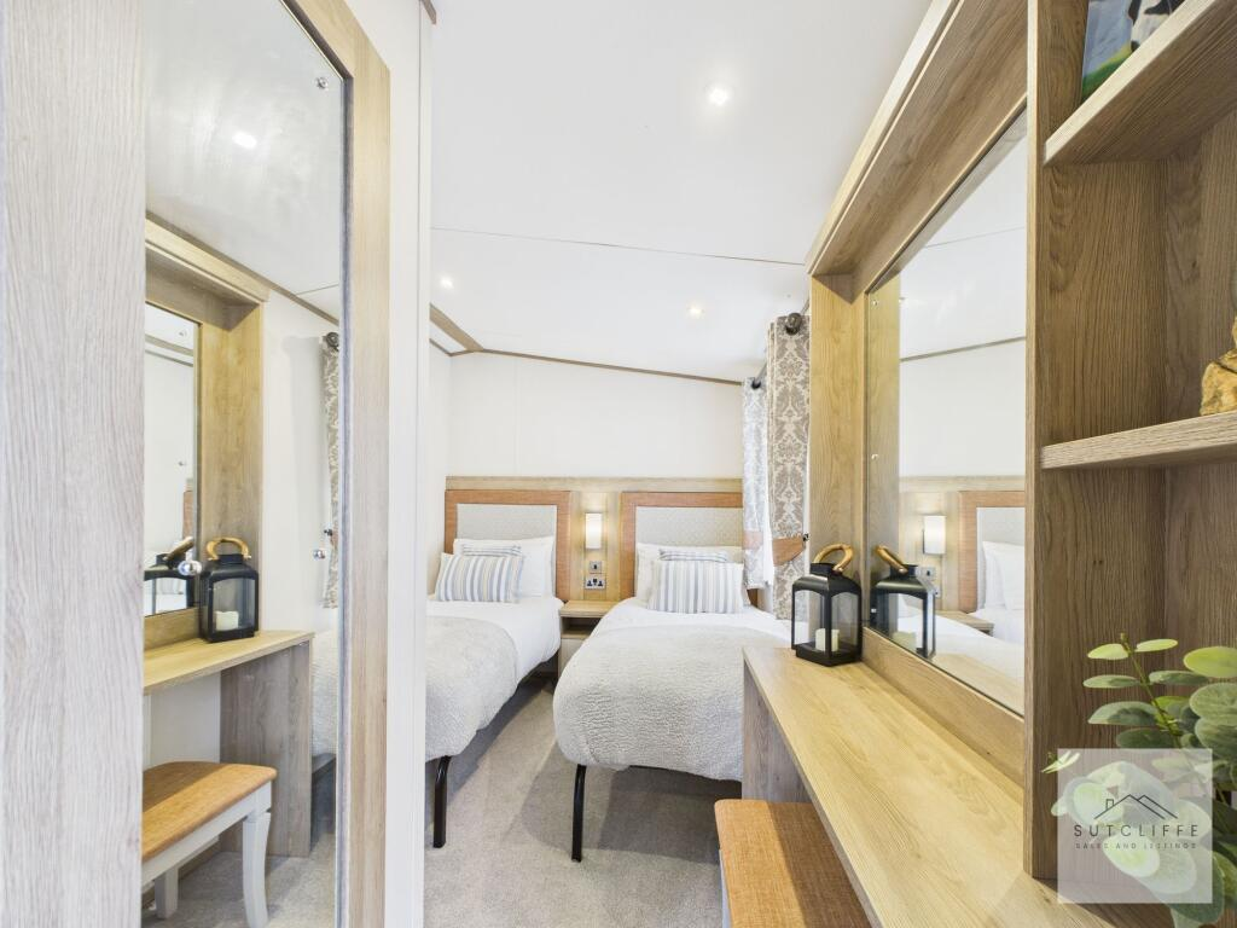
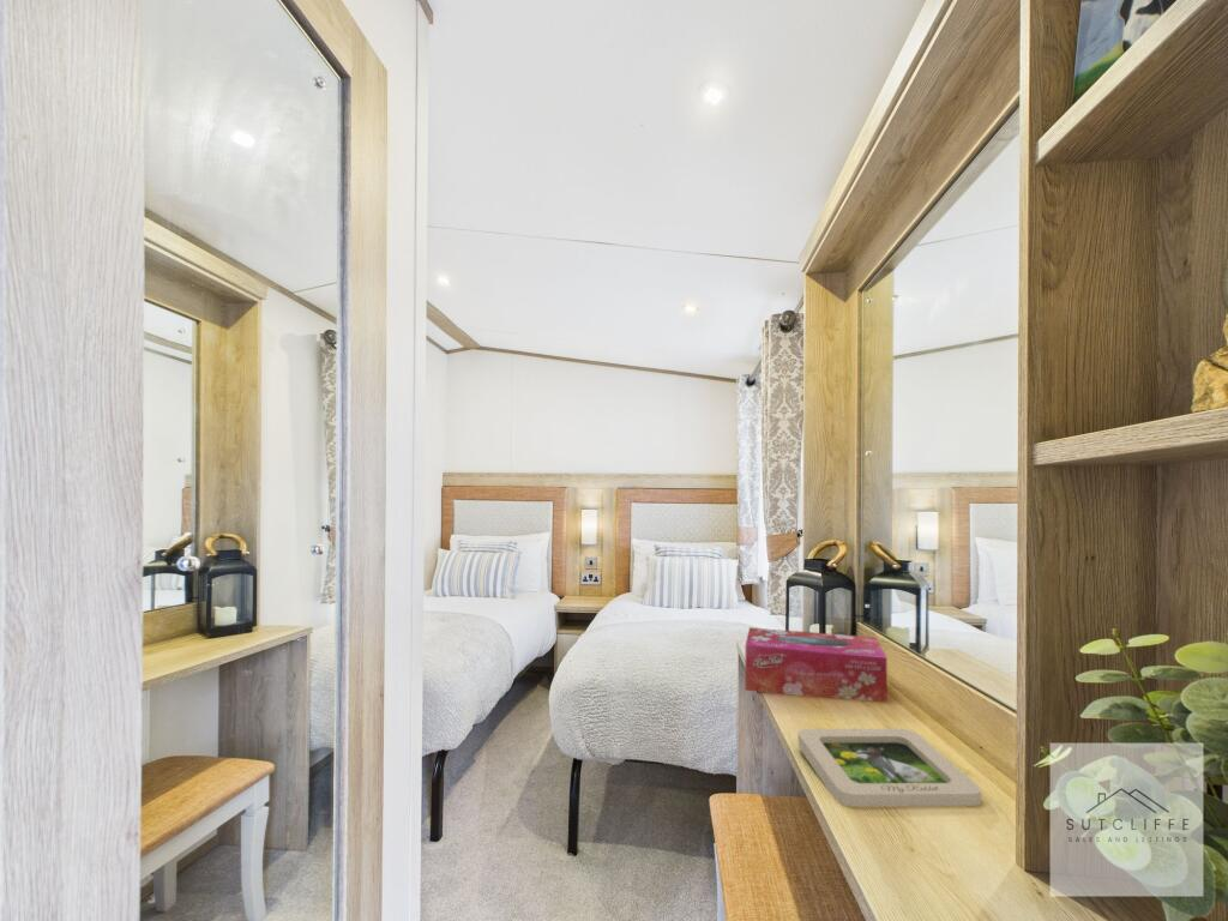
+ tissue box (812, 662)
+ picture frame (880, 764)
